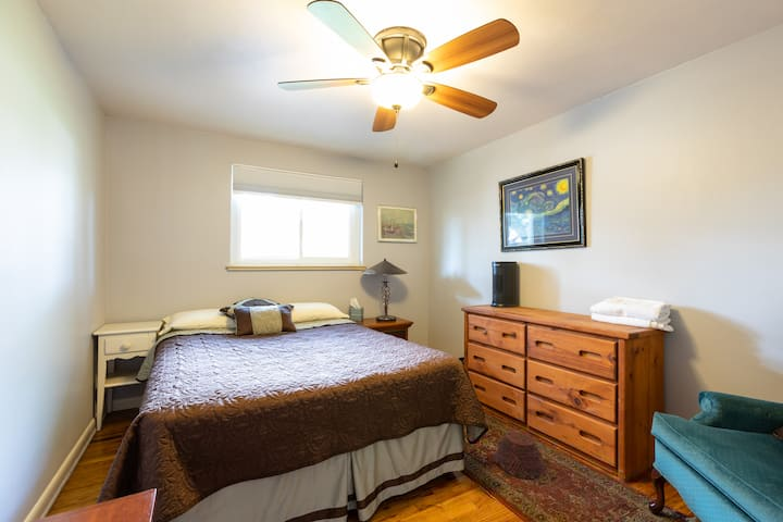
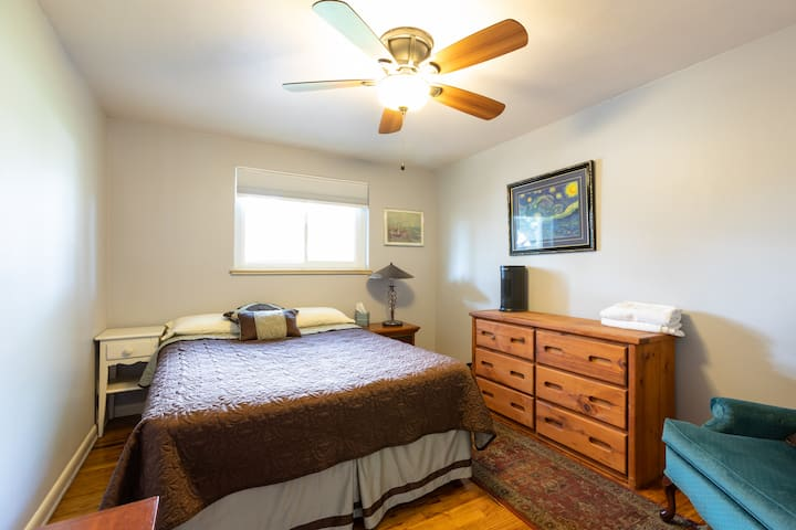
- woven basket (520, 450)
